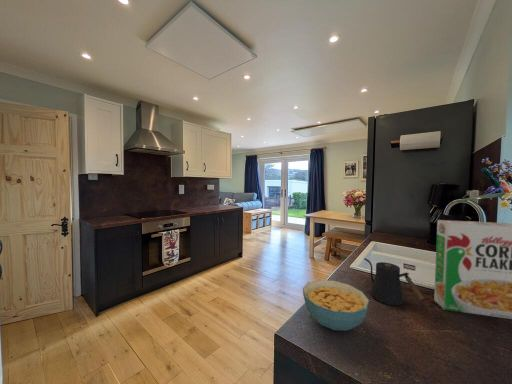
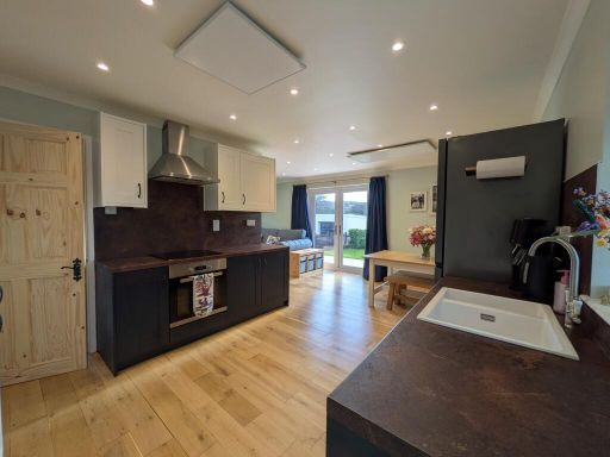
- cereal bowl (333, 308)
- kettle (389, 282)
- cereal box (478, 266)
